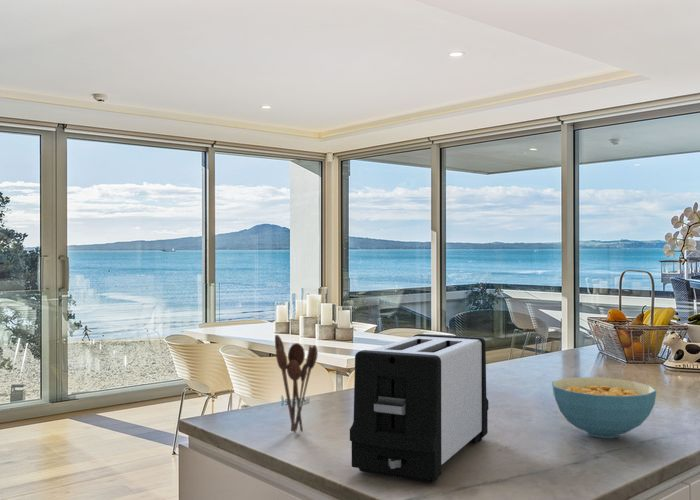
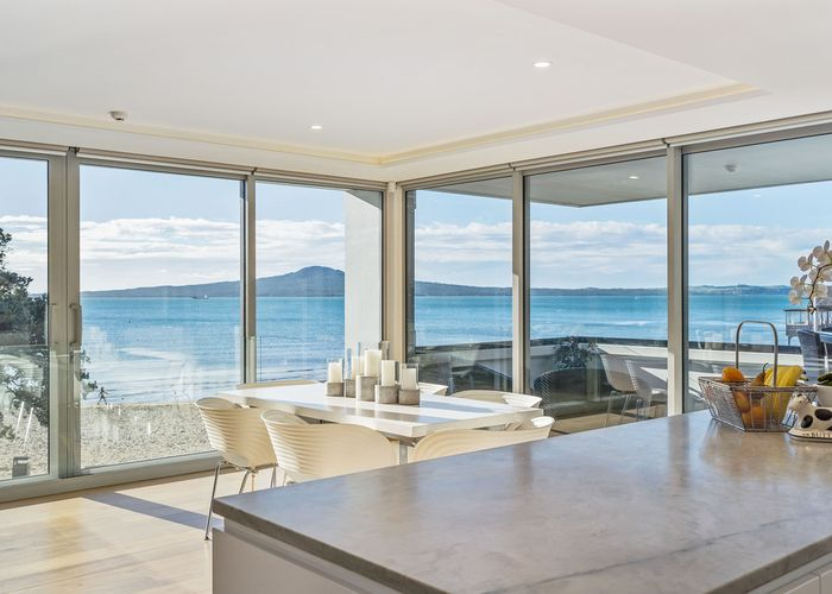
- cereal bowl (602, 410)
- toaster (424, 399)
- utensil holder (293, 383)
